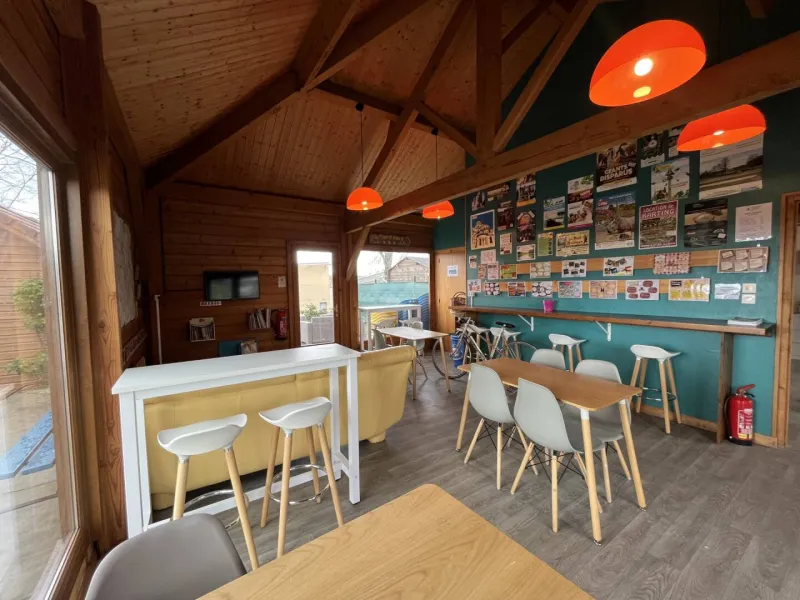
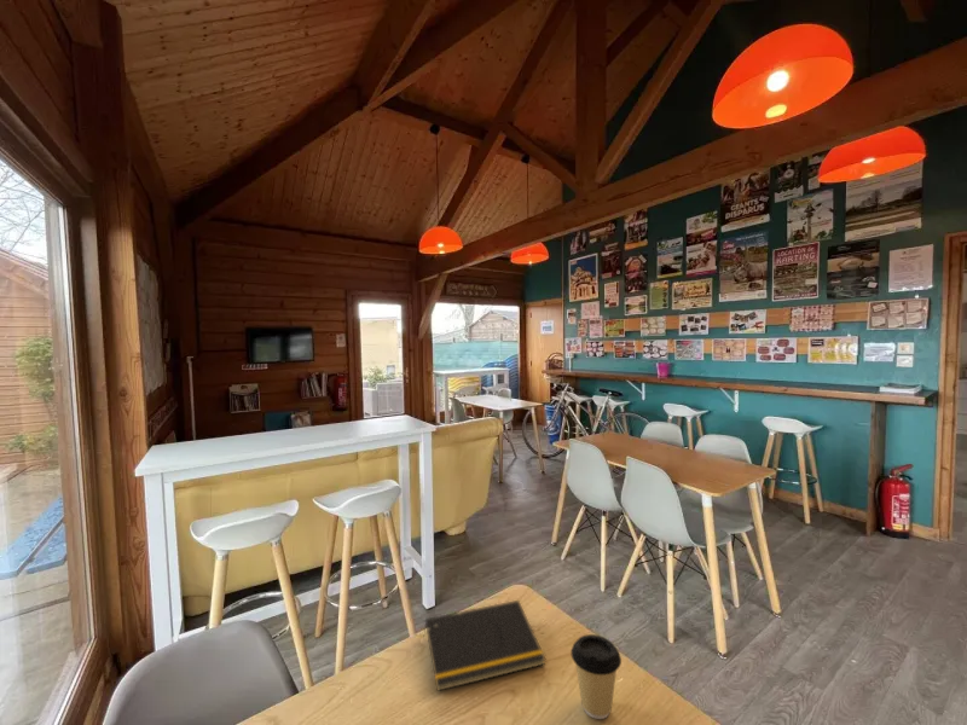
+ coffee cup (596, 677)
+ notepad (482, 640)
